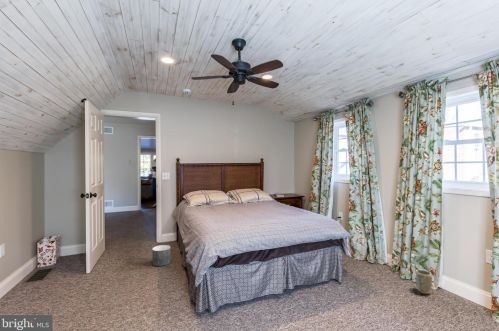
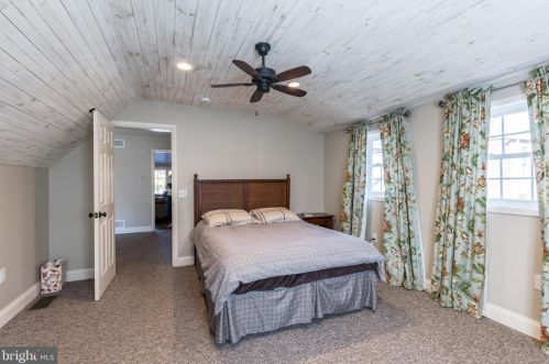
- planter (161, 255)
- plant pot (423, 282)
